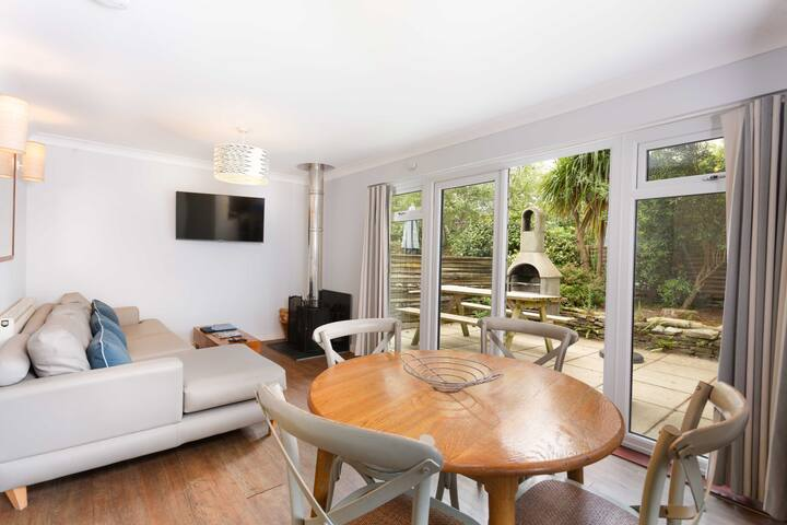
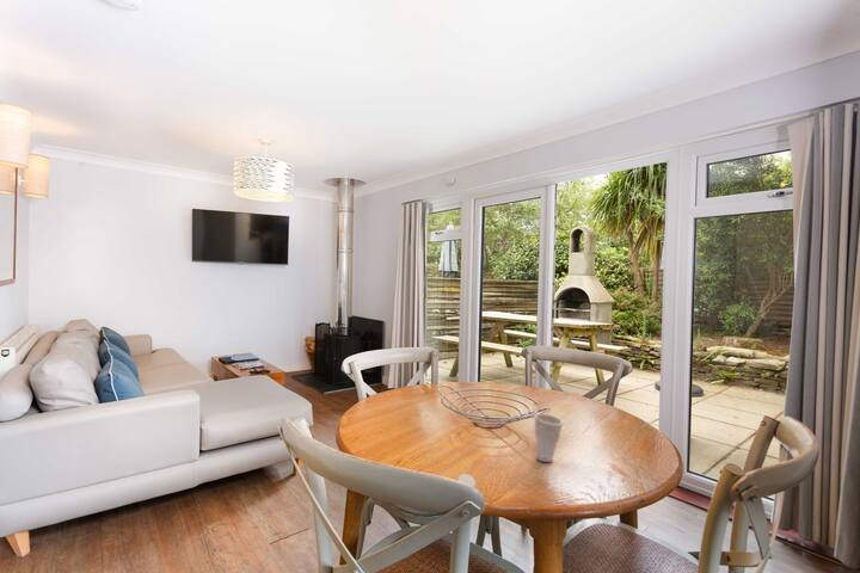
+ cup (548, 438)
